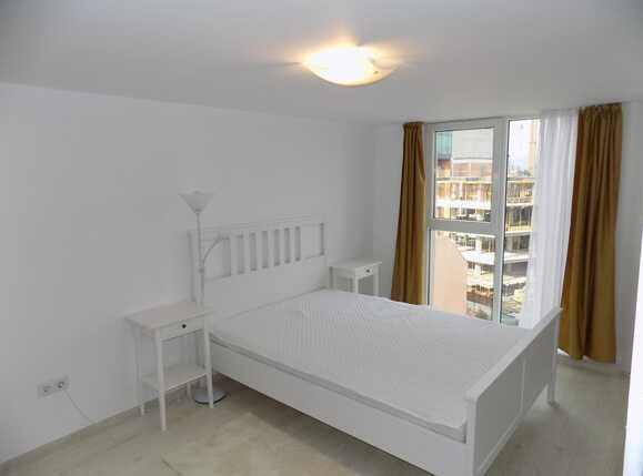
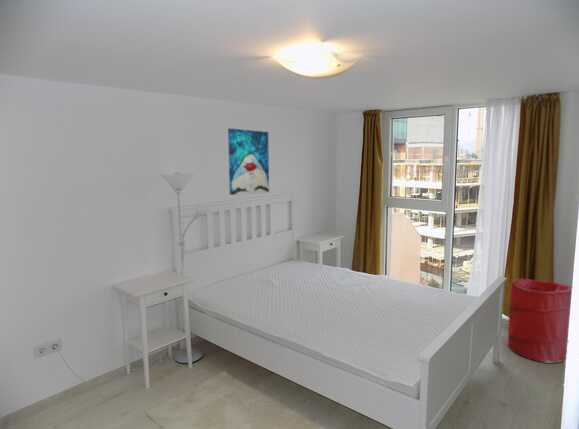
+ laundry hamper (539, 316)
+ wall art (249, 162)
